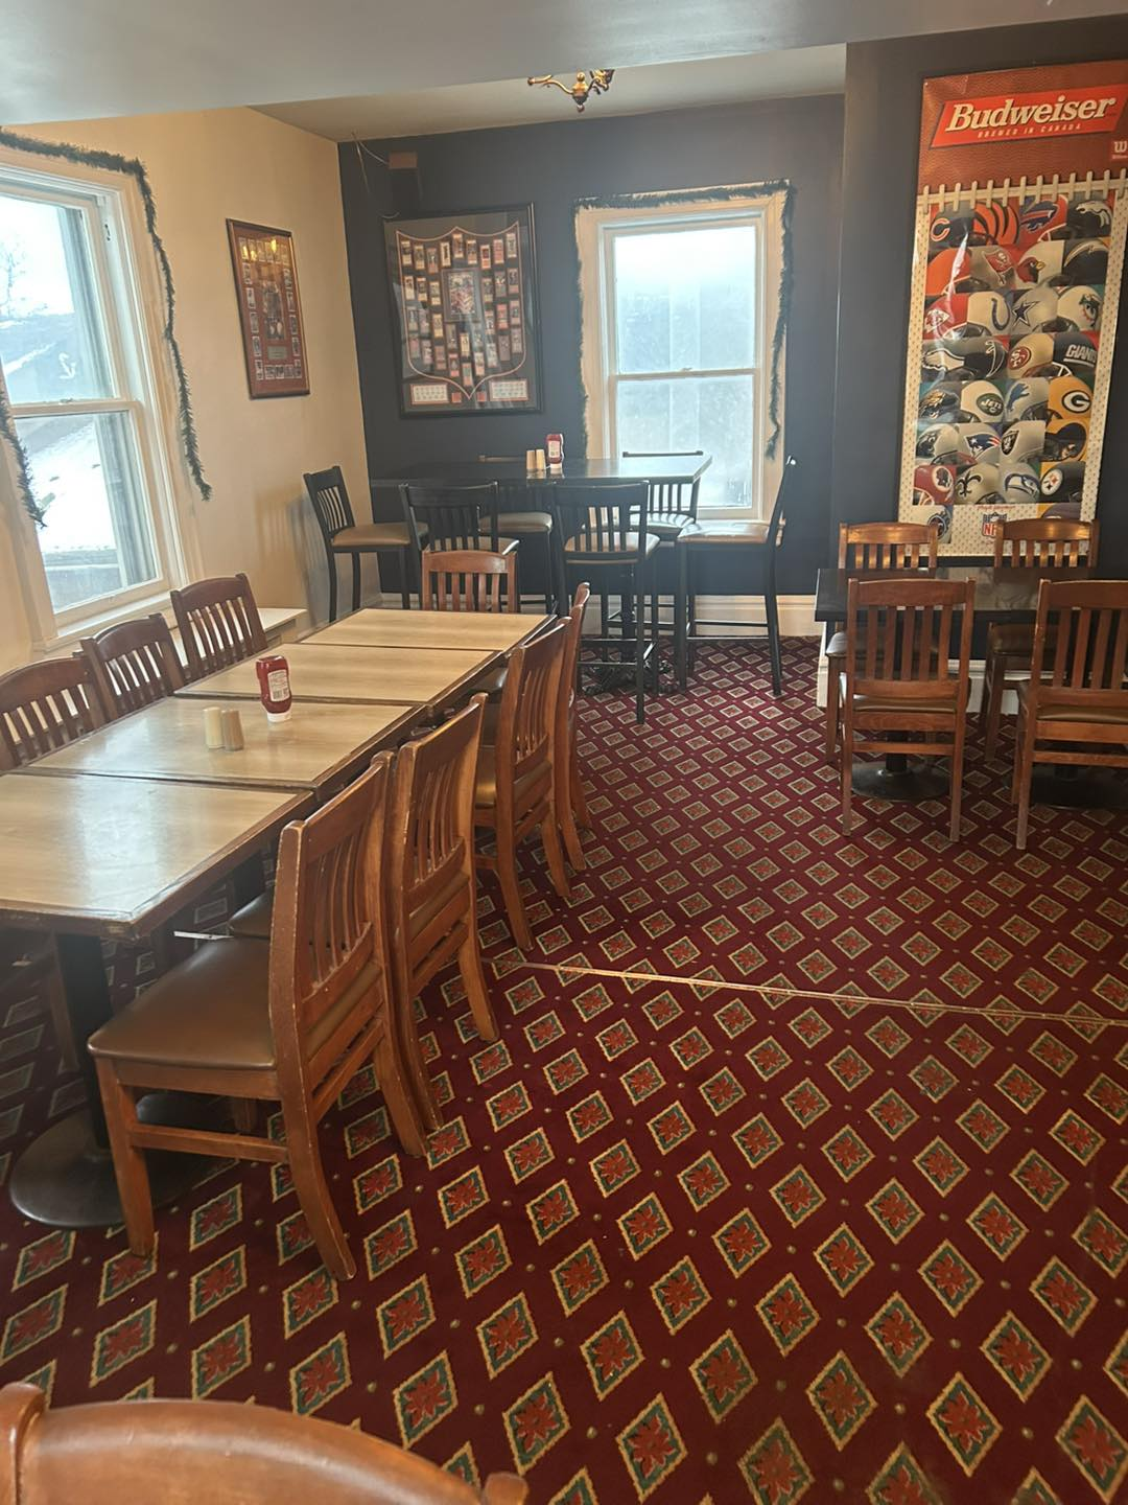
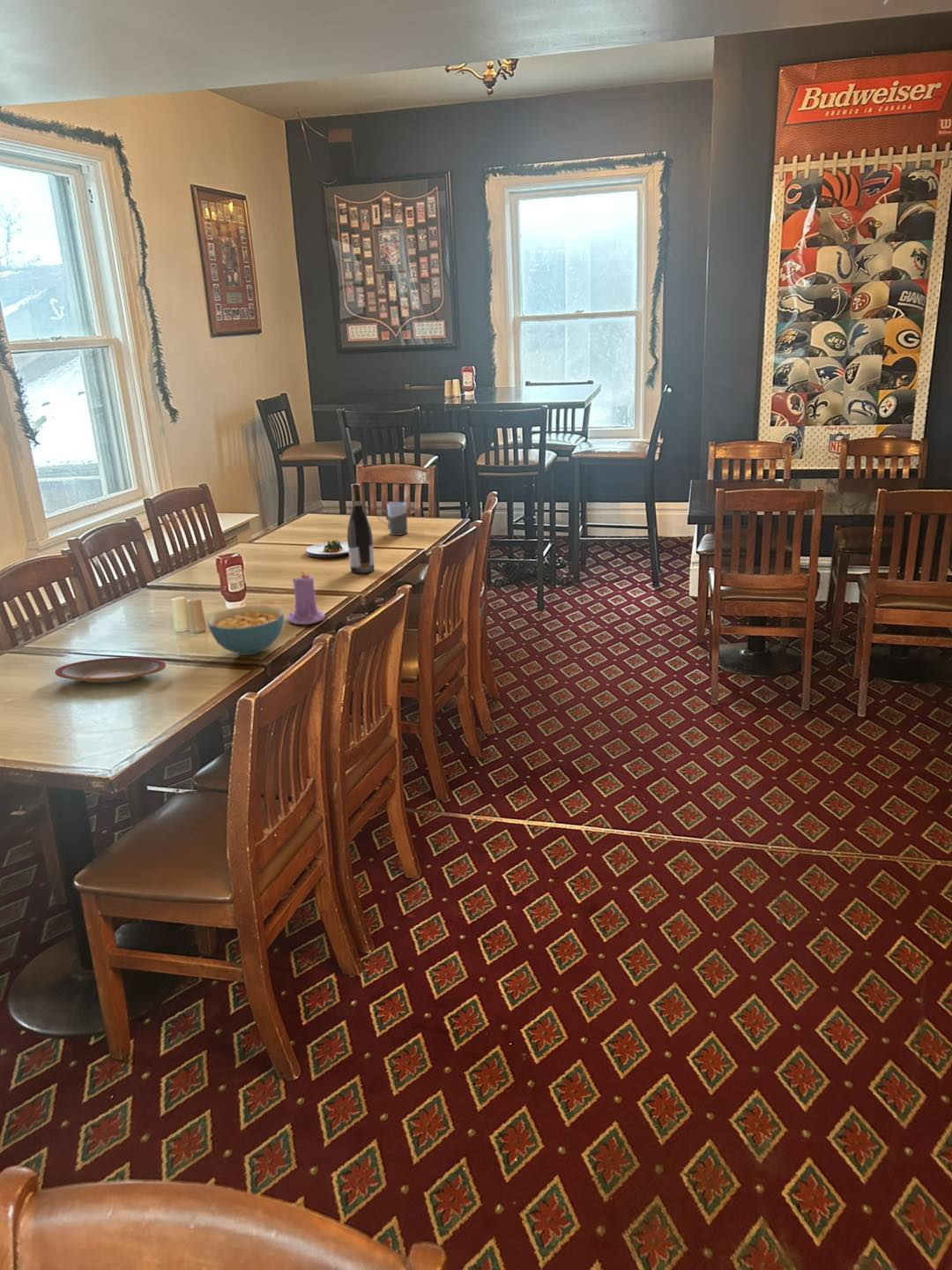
+ salad plate (331, 545)
+ plate (111, 672)
+ candle (304, 594)
+ wine bottle (359, 527)
+ cereal bowl (248, 634)
+ mug (392, 519)
